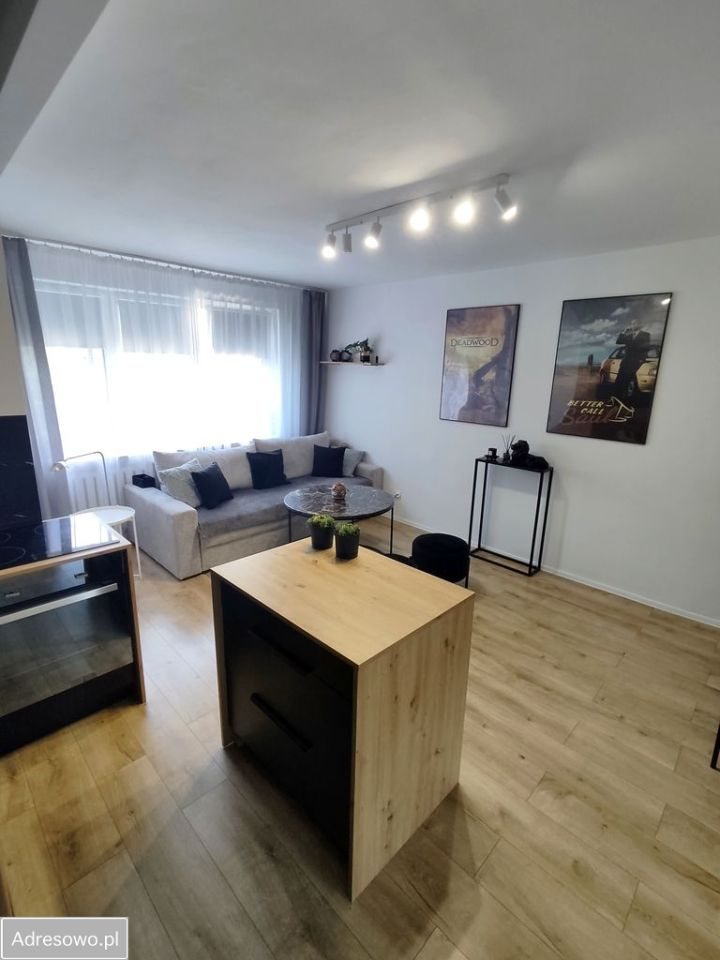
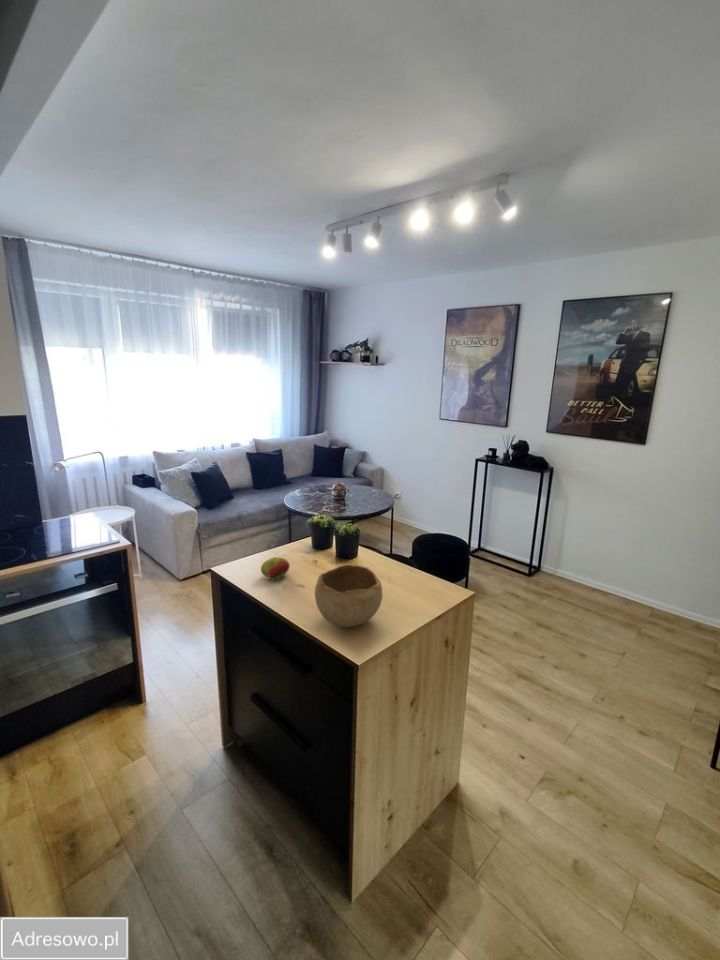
+ fruit (275, 567)
+ bowl (347, 598)
